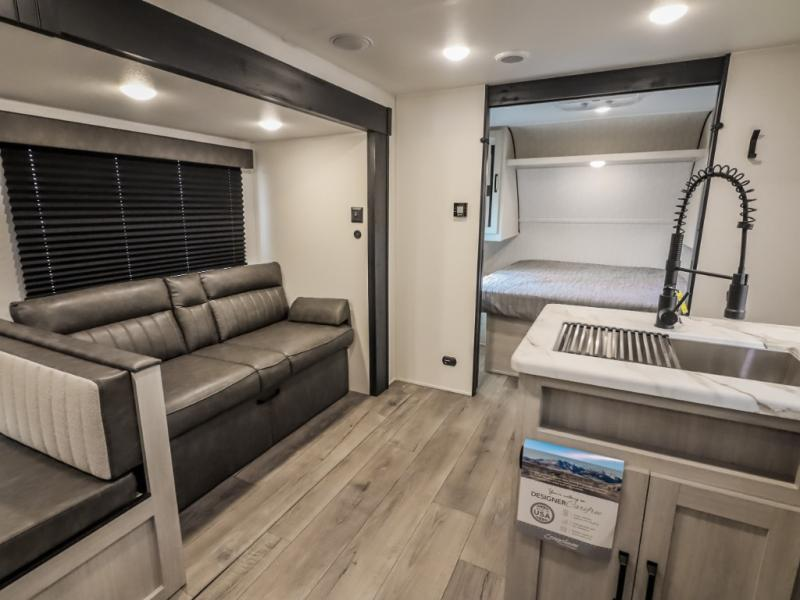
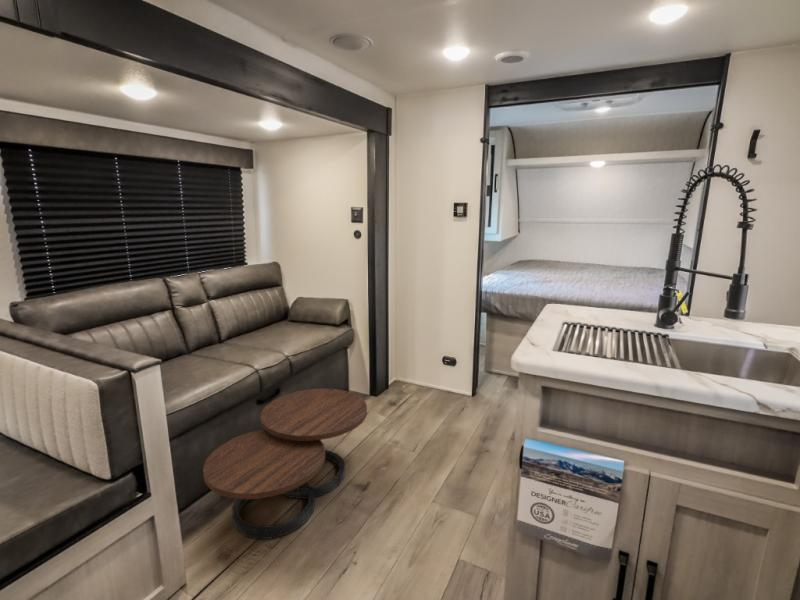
+ coffee table (295, 457)
